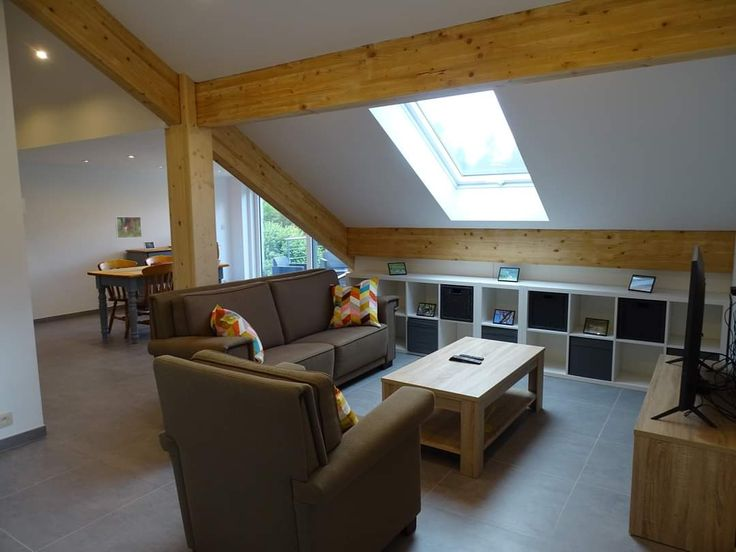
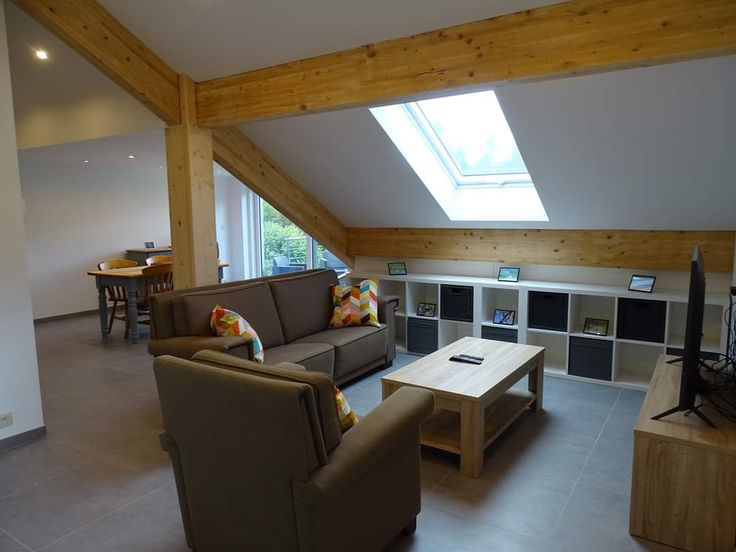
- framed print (128, 227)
